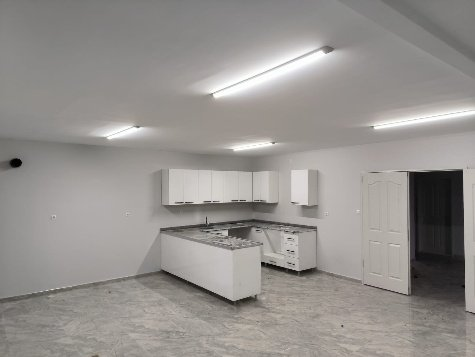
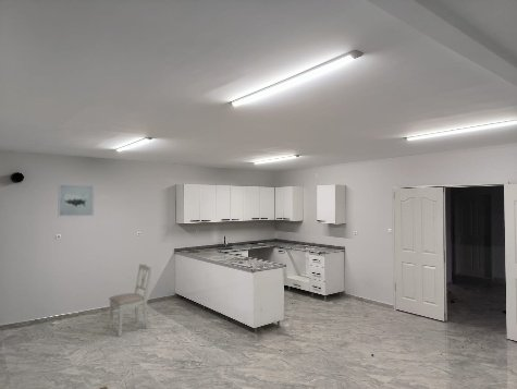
+ dining chair (128, 296)
+ wall art (76, 199)
